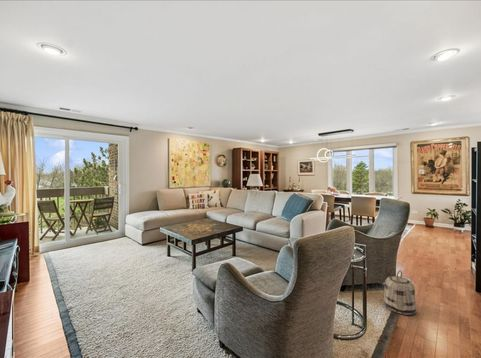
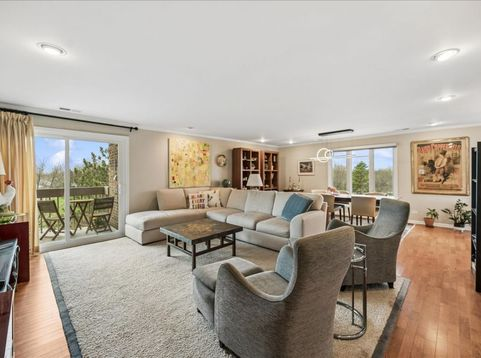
- basket (399, 288)
